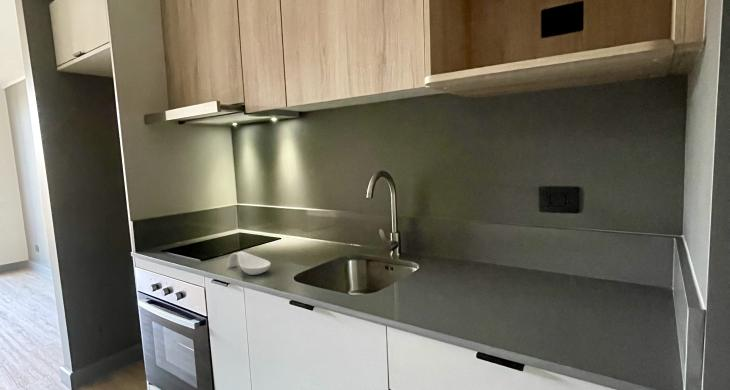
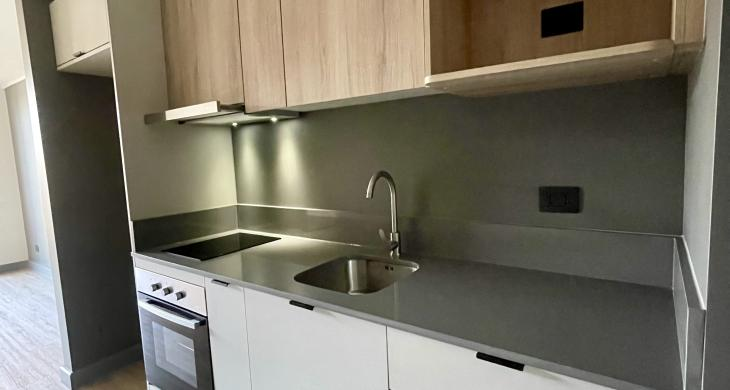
- spoon rest (246, 262)
